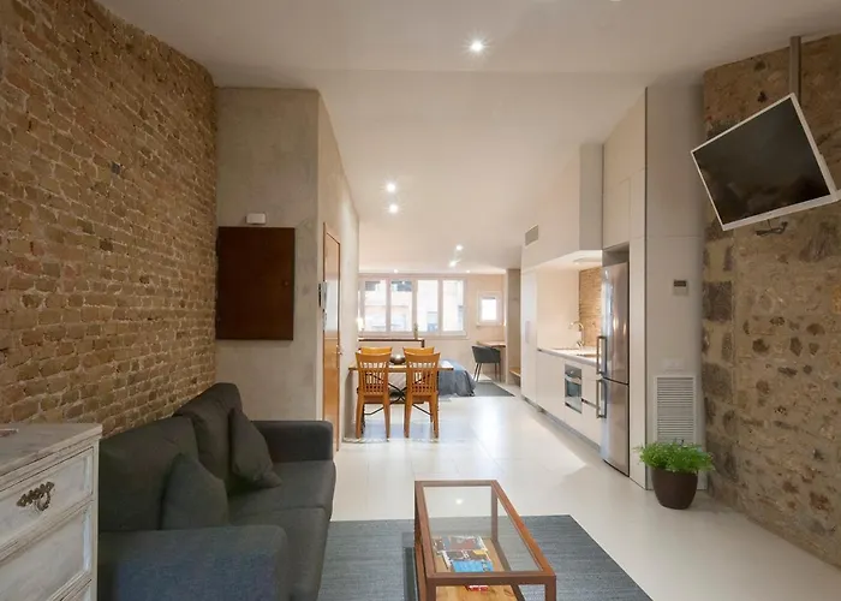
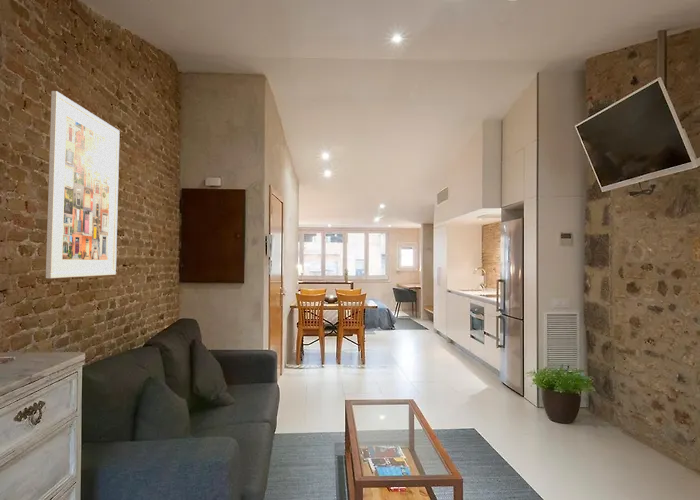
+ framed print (87, 194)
